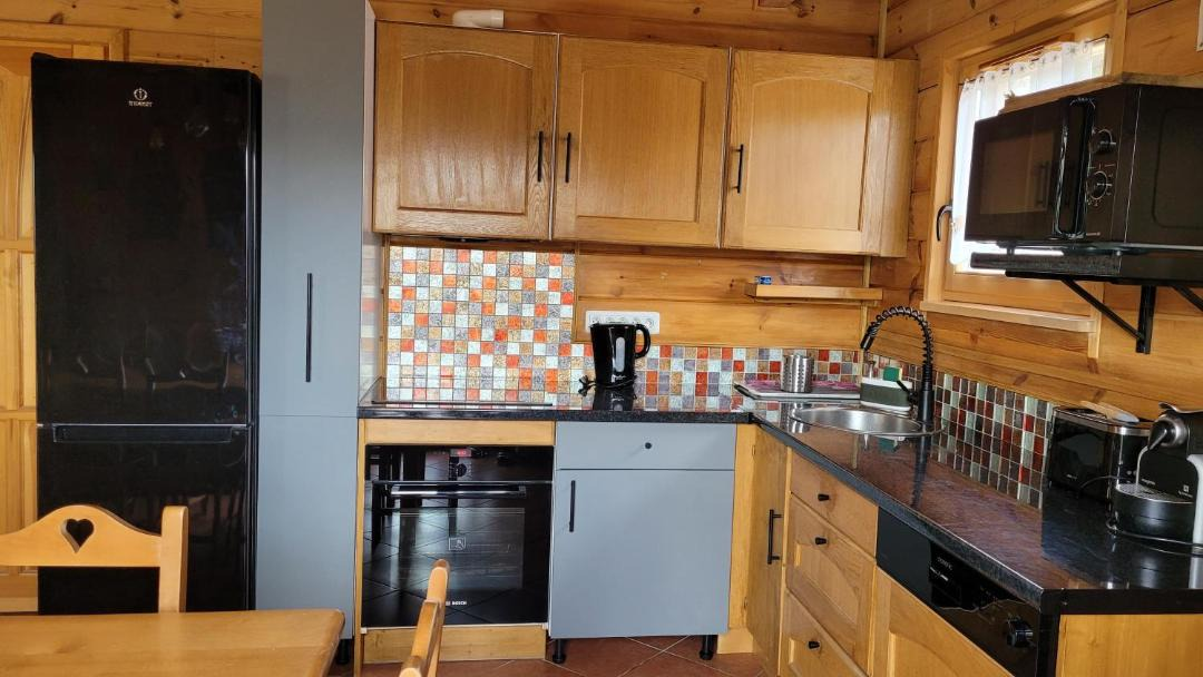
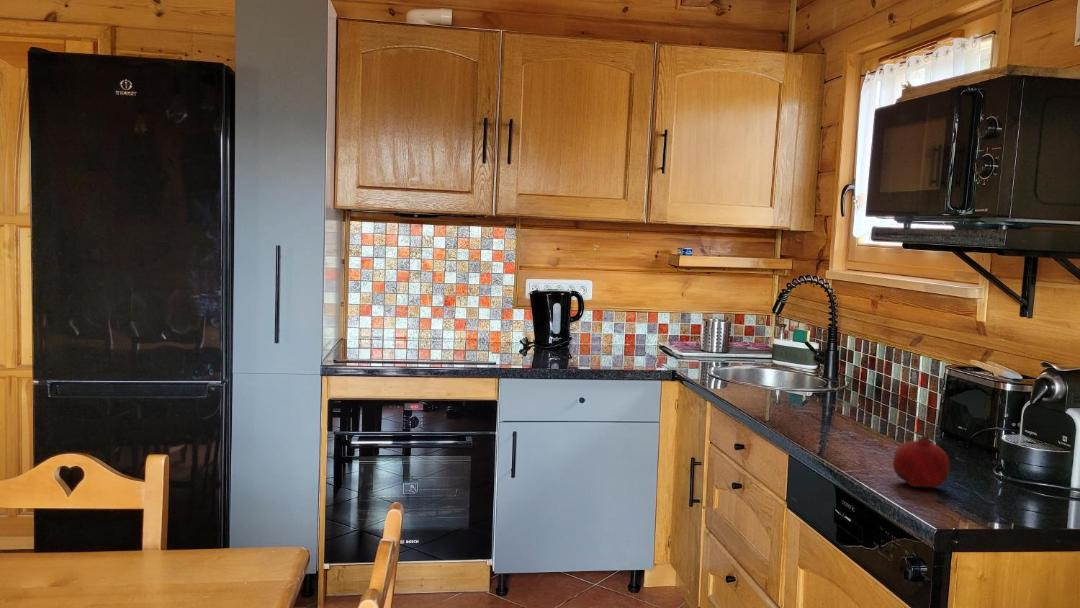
+ fruit (921, 459)
